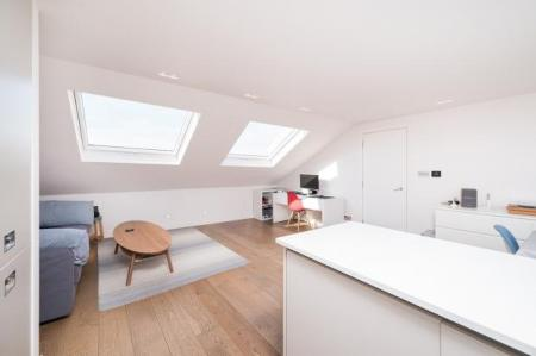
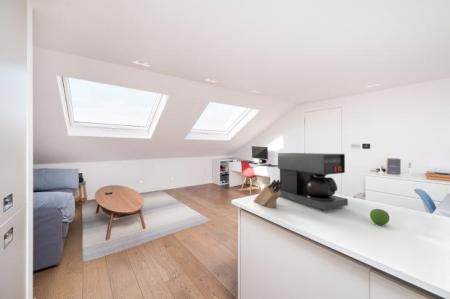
+ coffee maker (308, 177)
+ knife block (268, 191)
+ fruit (379, 217)
